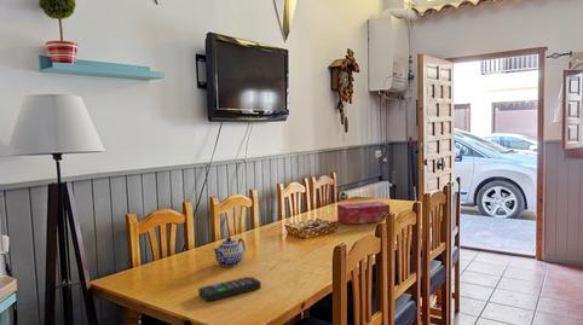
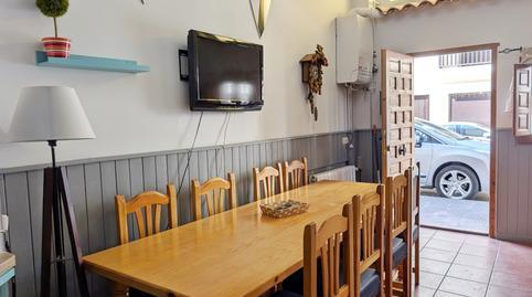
- remote control (230, 286)
- tissue box (363, 211)
- teapot (230, 250)
